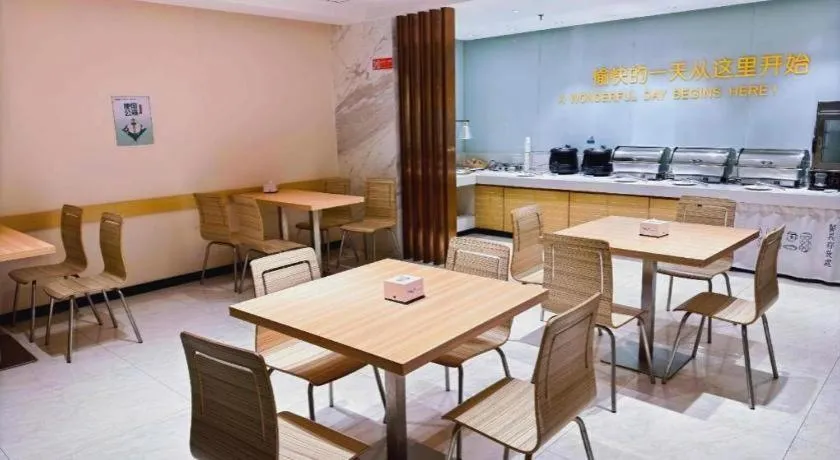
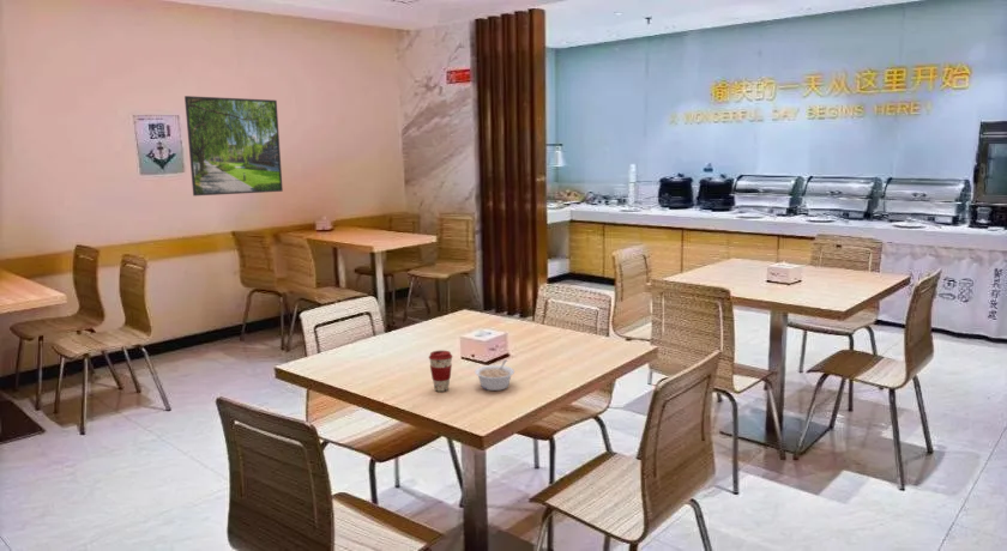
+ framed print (236, 146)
+ legume (494, 376)
+ coffee cup (440, 370)
